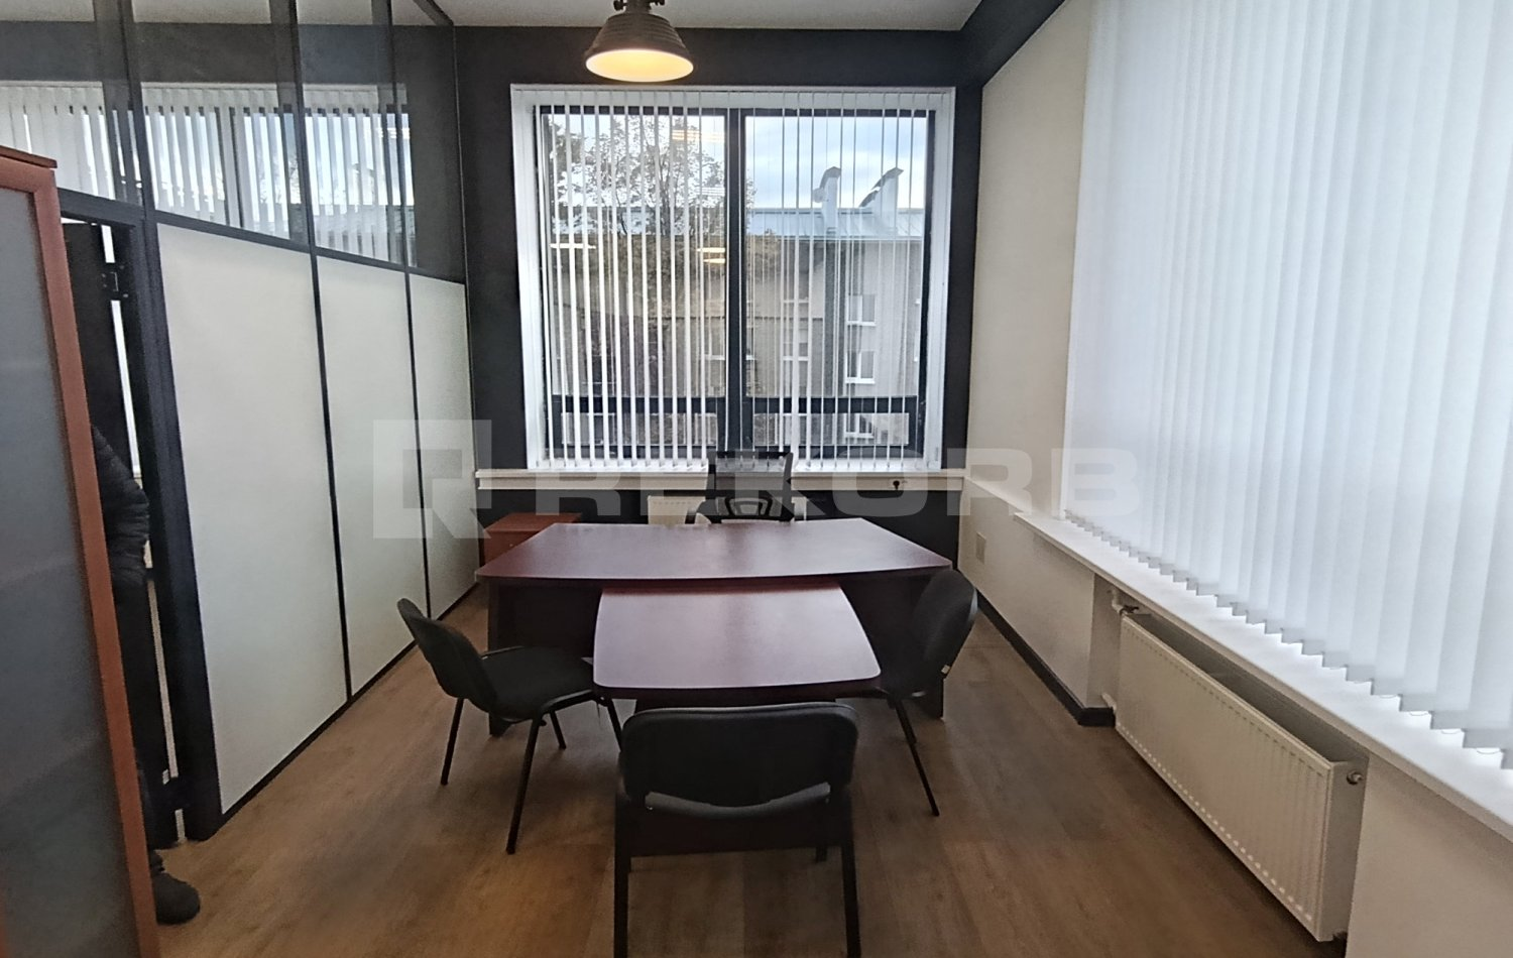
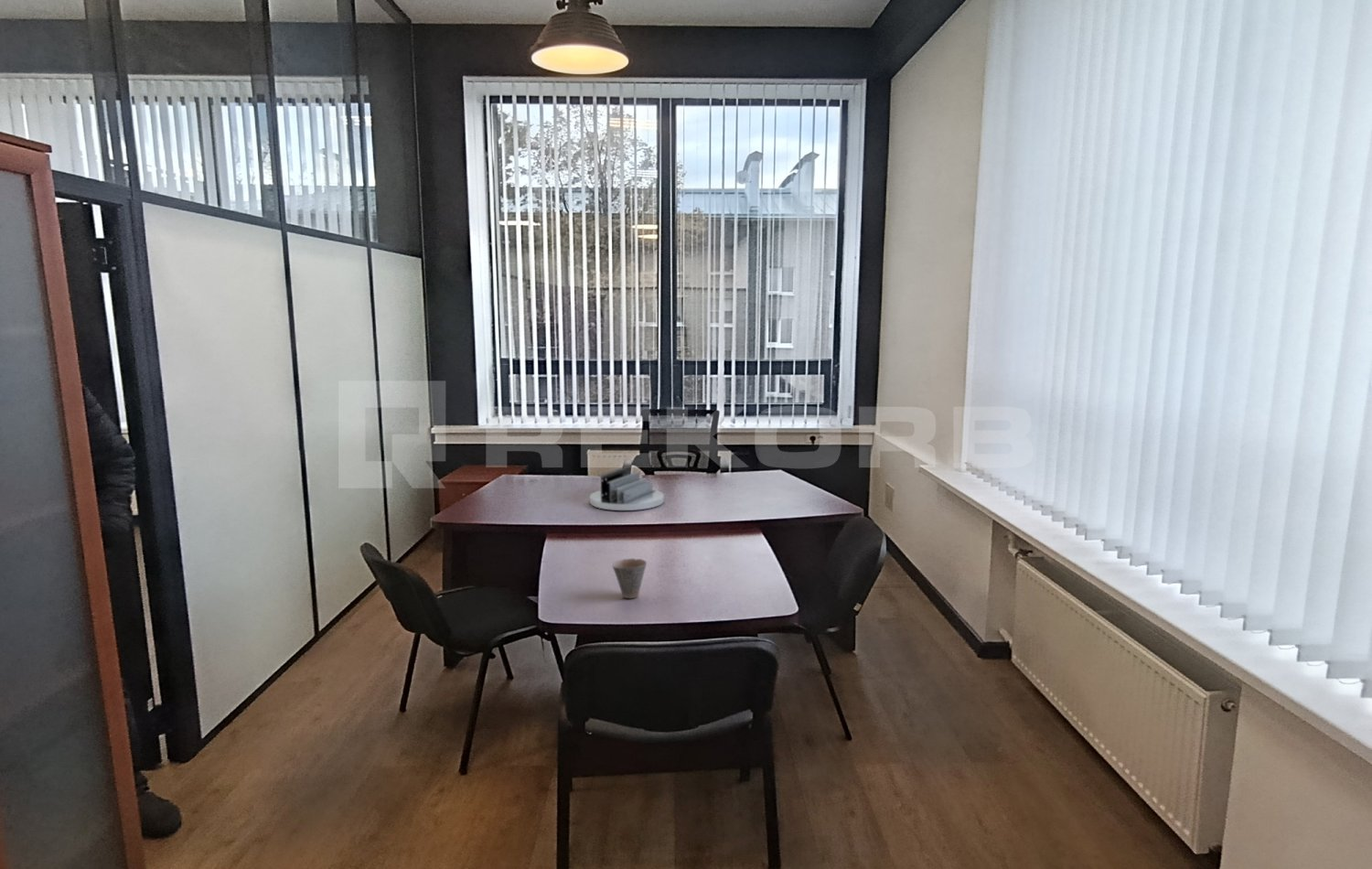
+ desk organizer (627, 487)
+ cup (629, 579)
